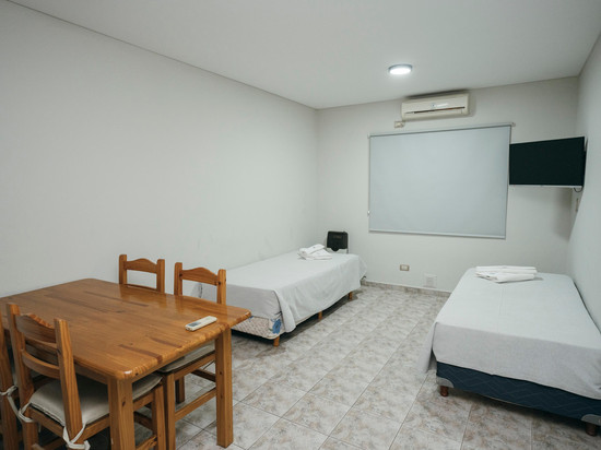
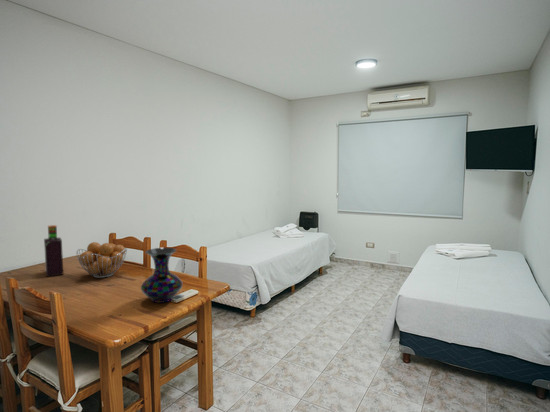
+ fruit basket (102, 258)
+ vase (161, 275)
+ bottle (53, 249)
